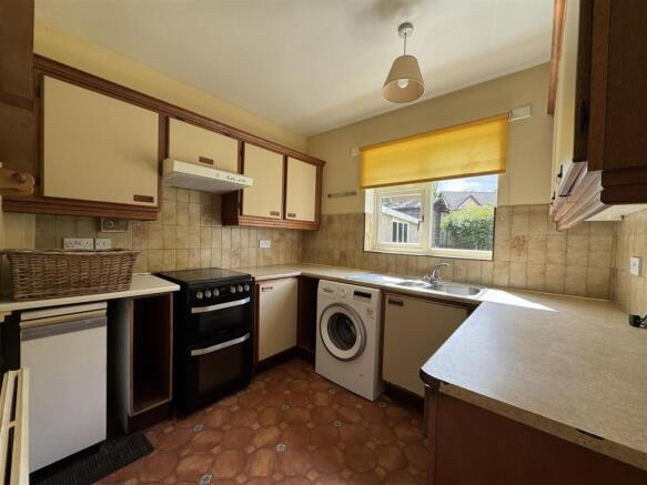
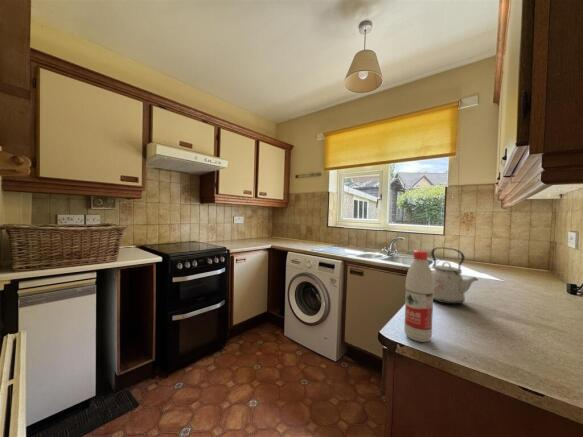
+ kettle (452, 275)
+ water bottle (419, 294)
